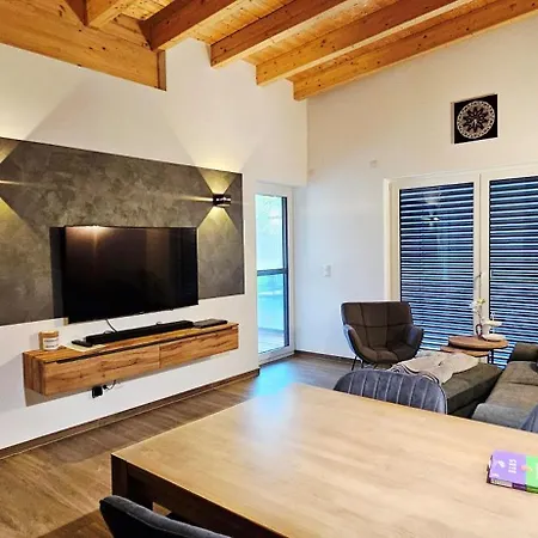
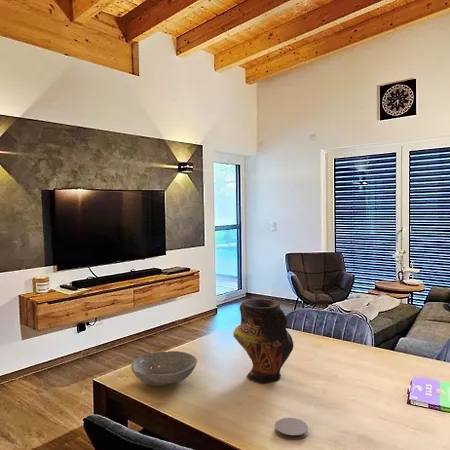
+ coaster (291, 428)
+ bowl (164, 371)
+ vase (263, 339)
